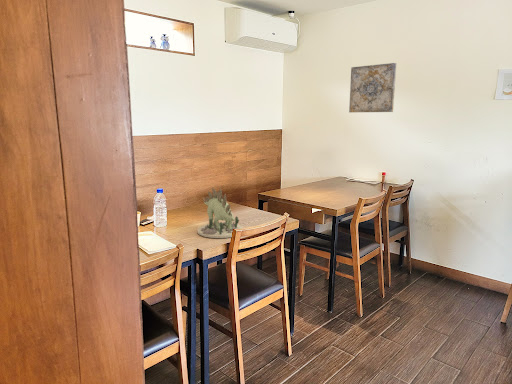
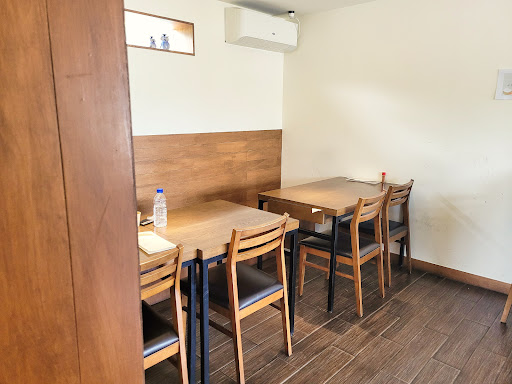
- wall art (371, 89)
- toy dinosaur (218, 208)
